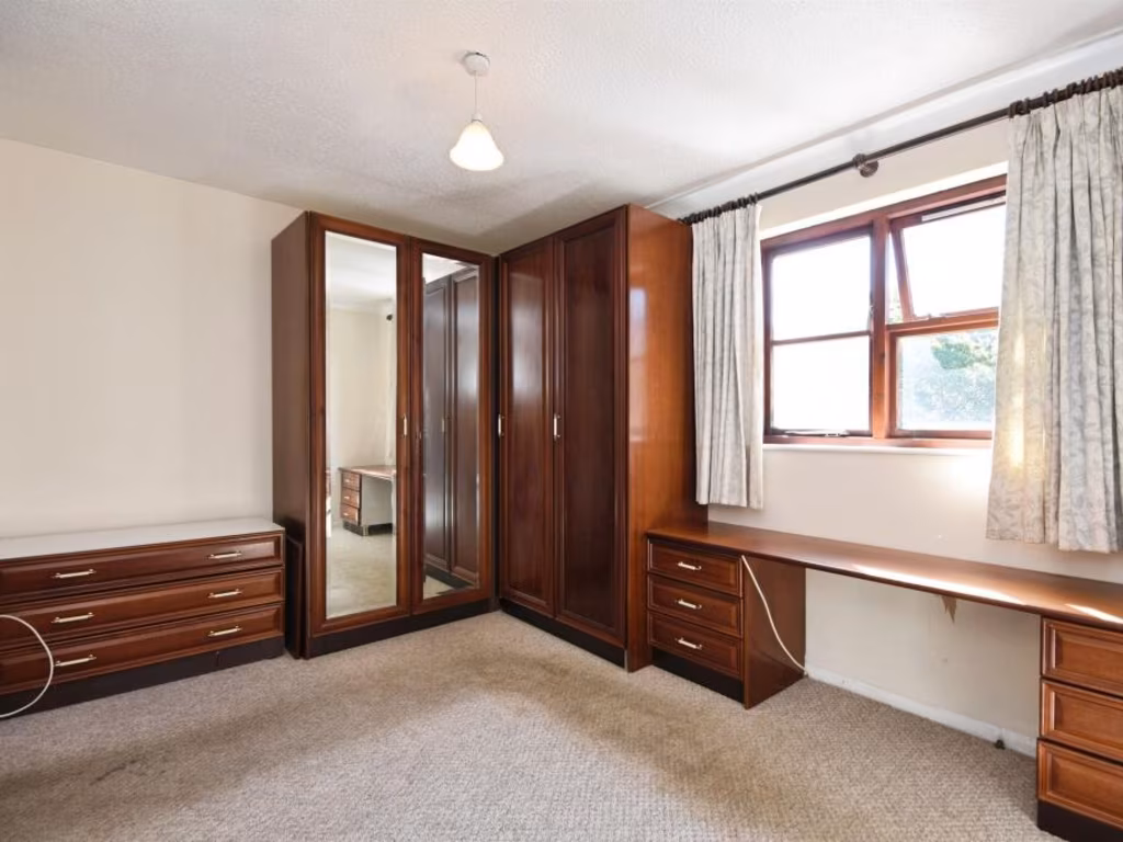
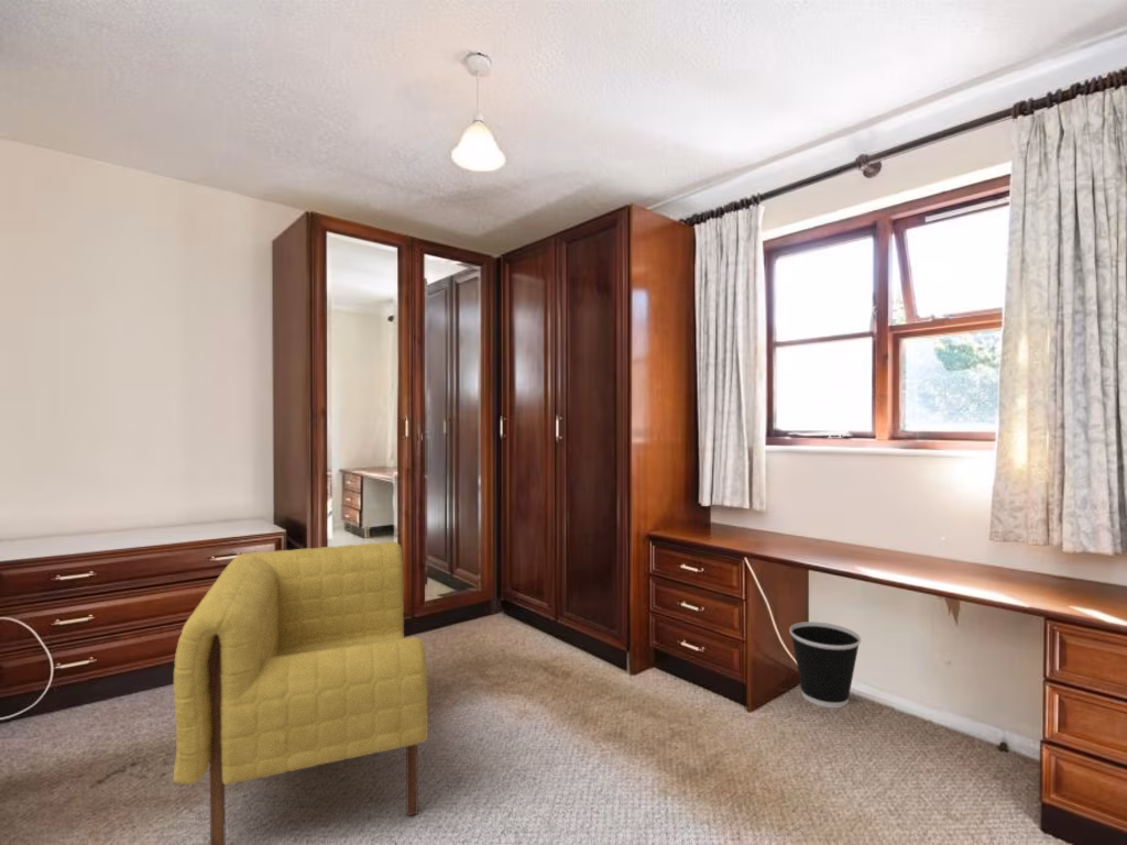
+ armchair (313, 670)
+ wastebasket (824, 665)
